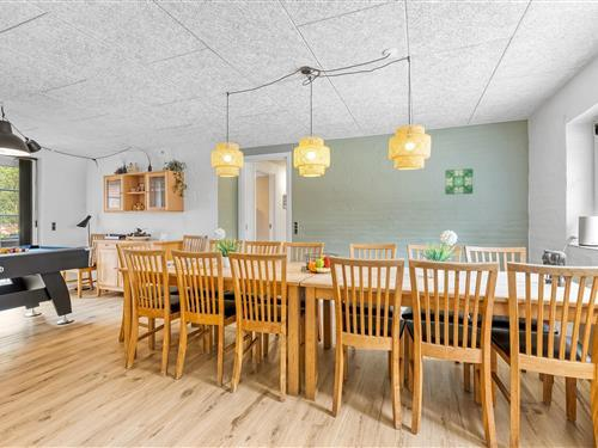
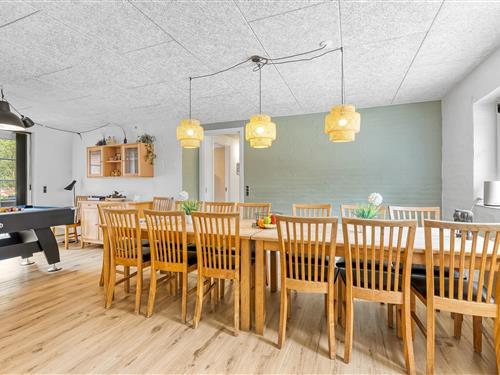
- wall art (458, 182)
